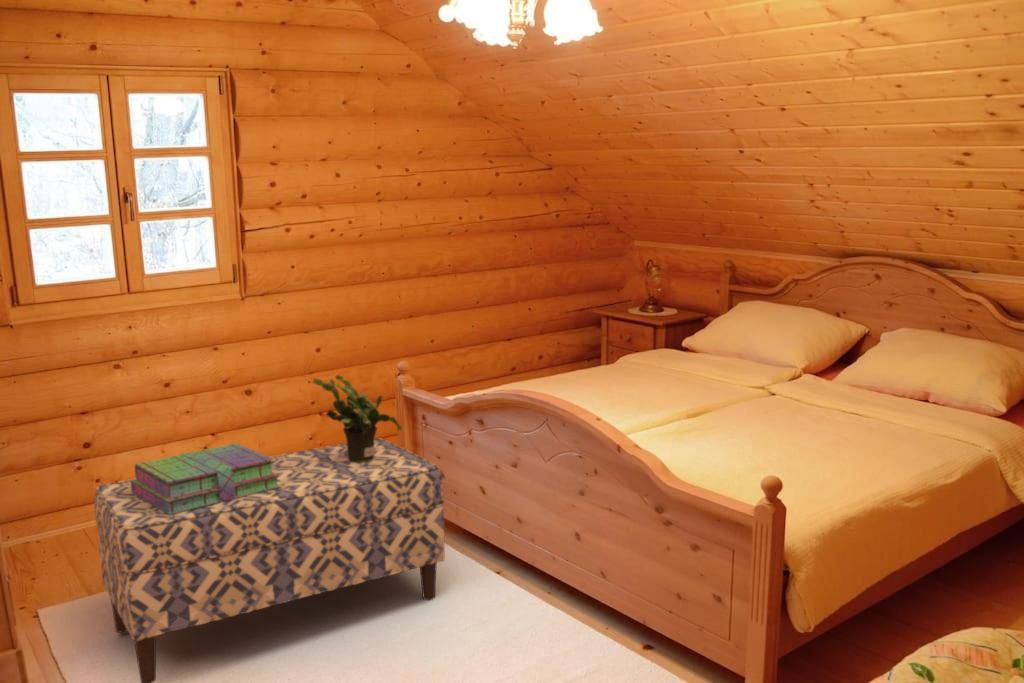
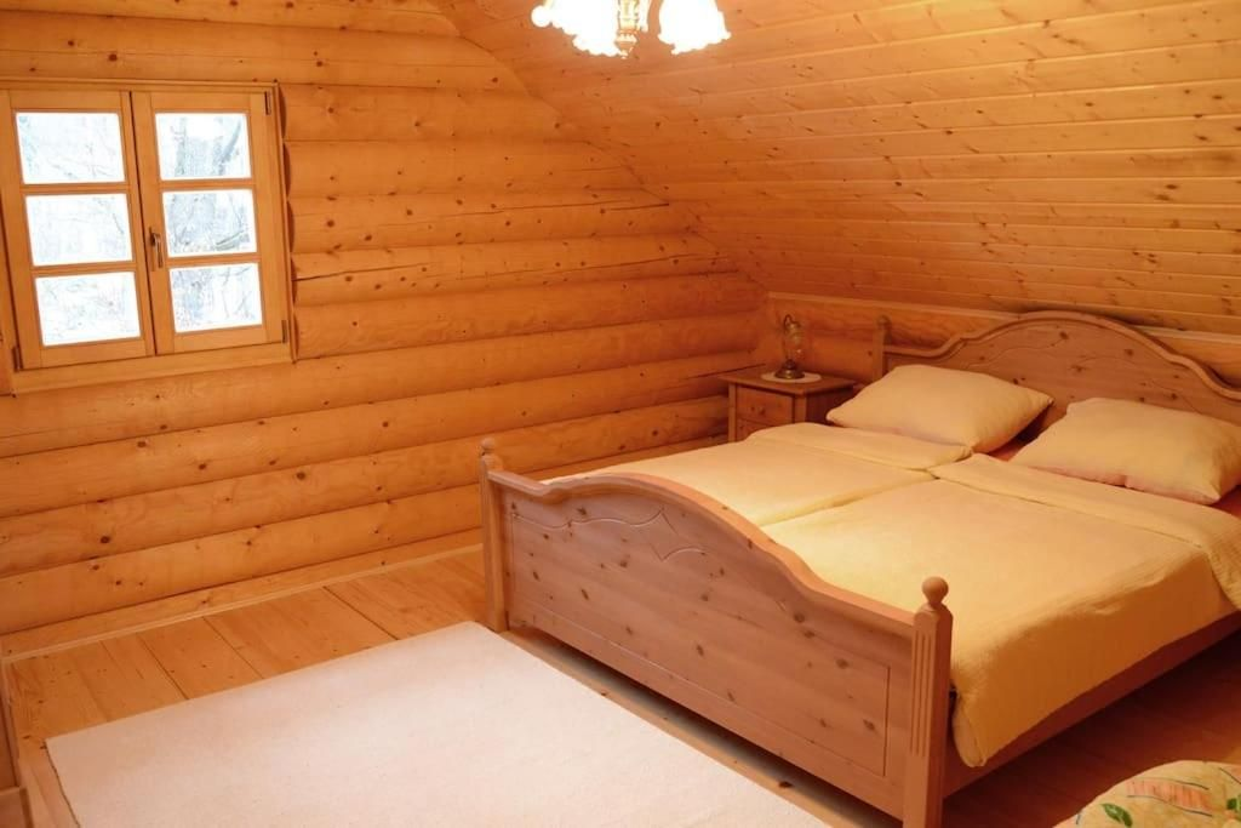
- bench (276, 546)
- potted plant (354, 419)
- stack of books (205, 475)
